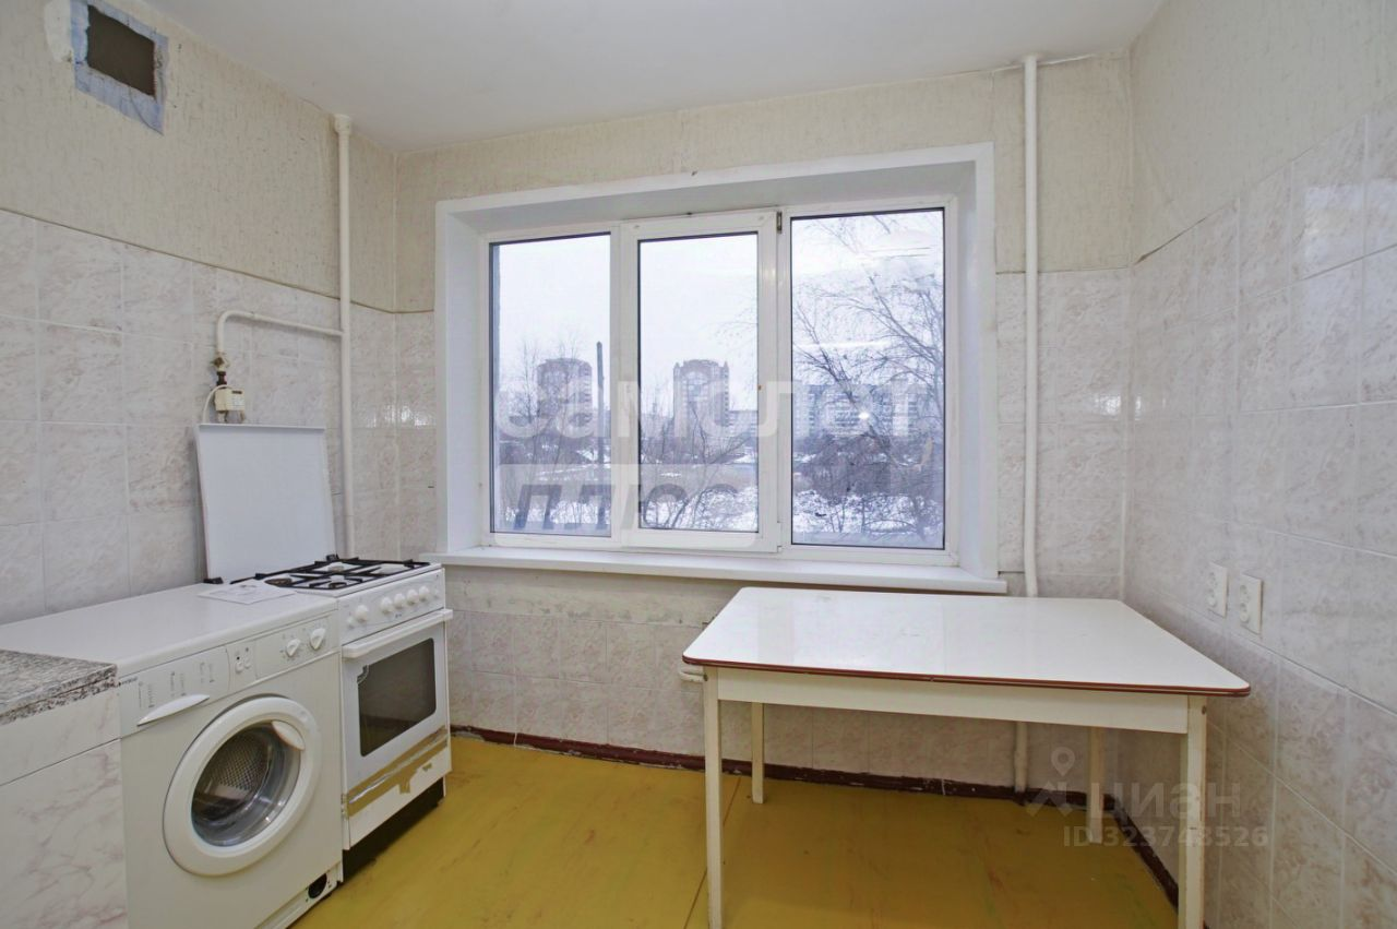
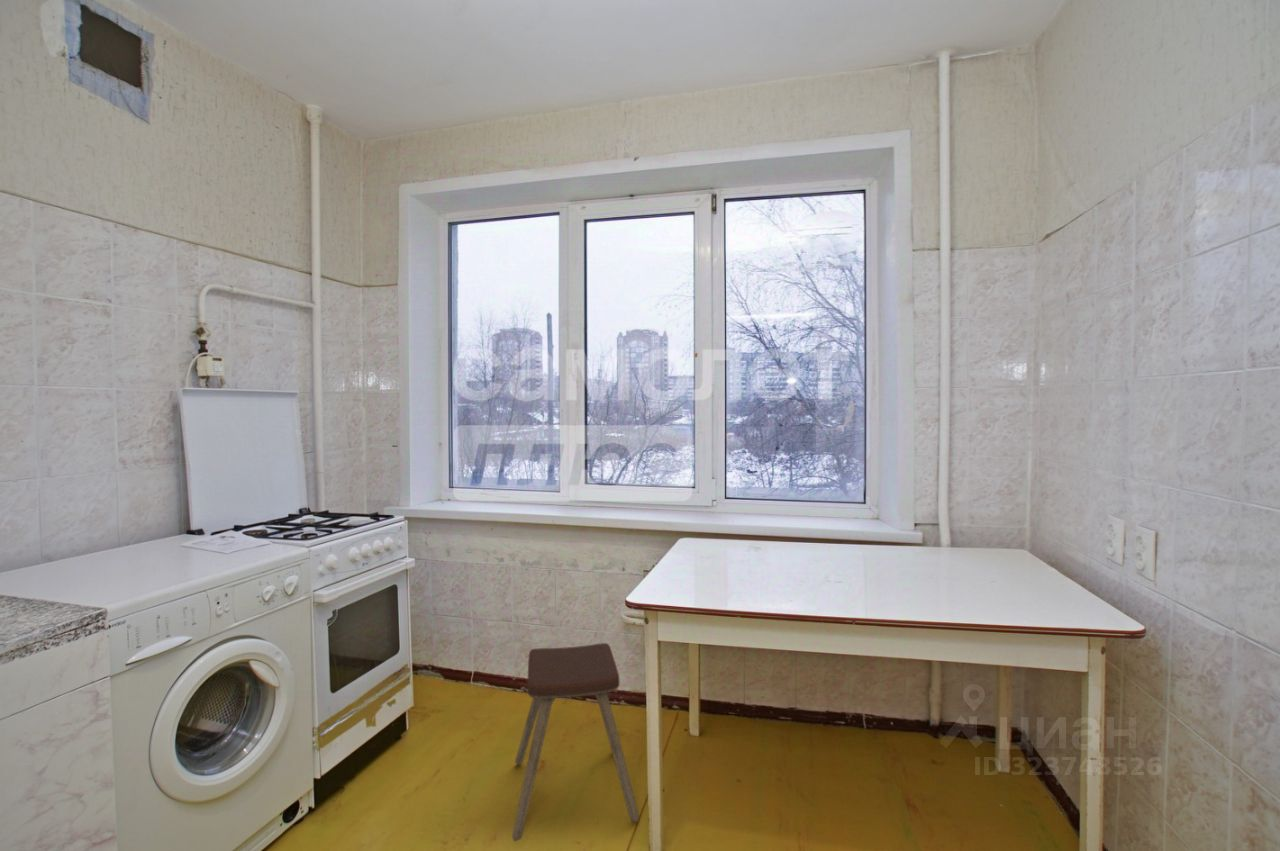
+ music stool (547, 722)
